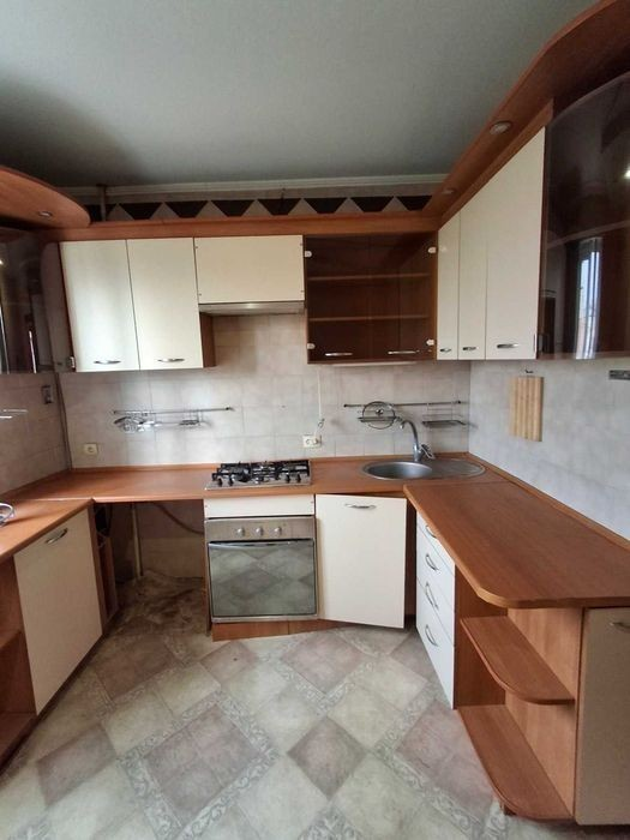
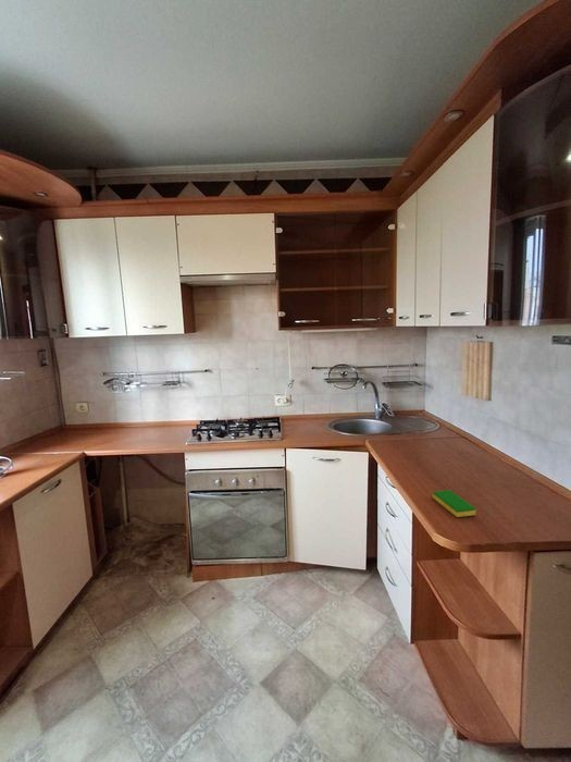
+ dish sponge (452, 502)
